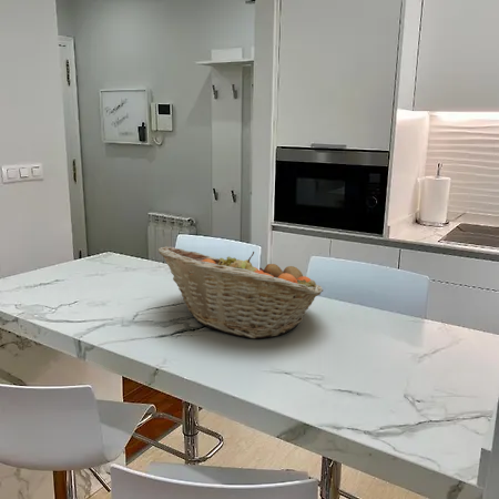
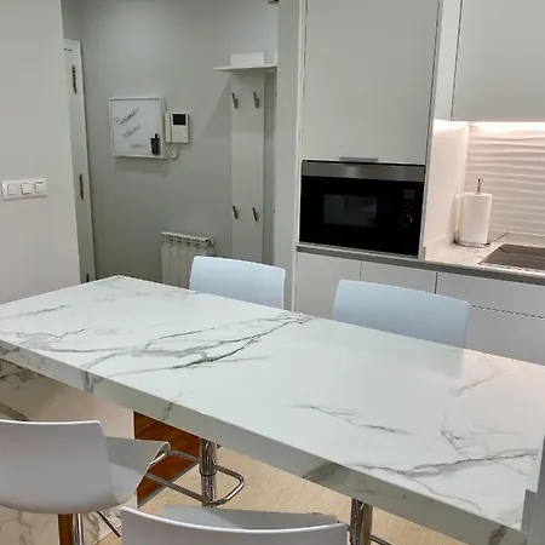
- fruit basket (237, 282)
